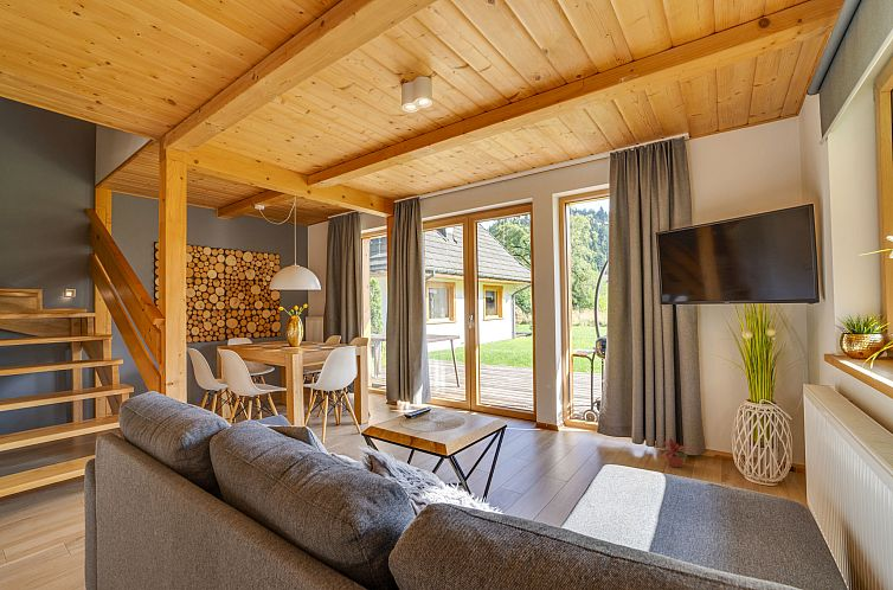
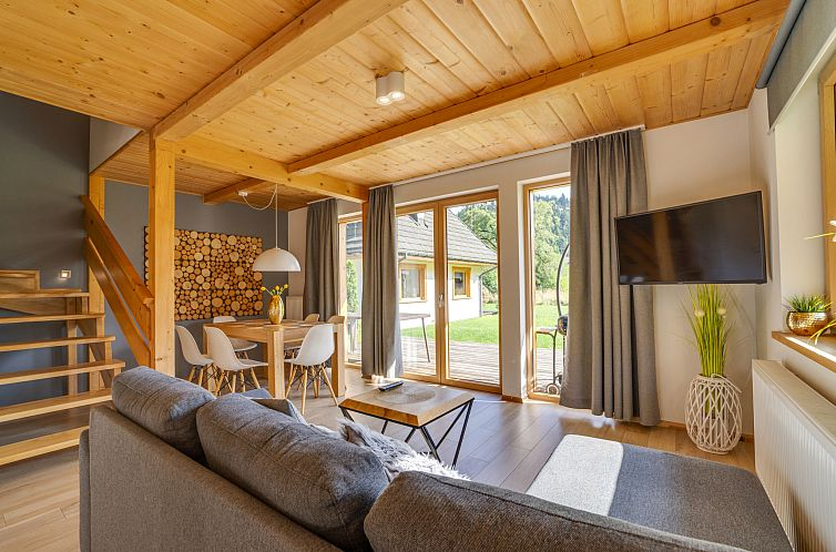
- potted plant (674, 450)
